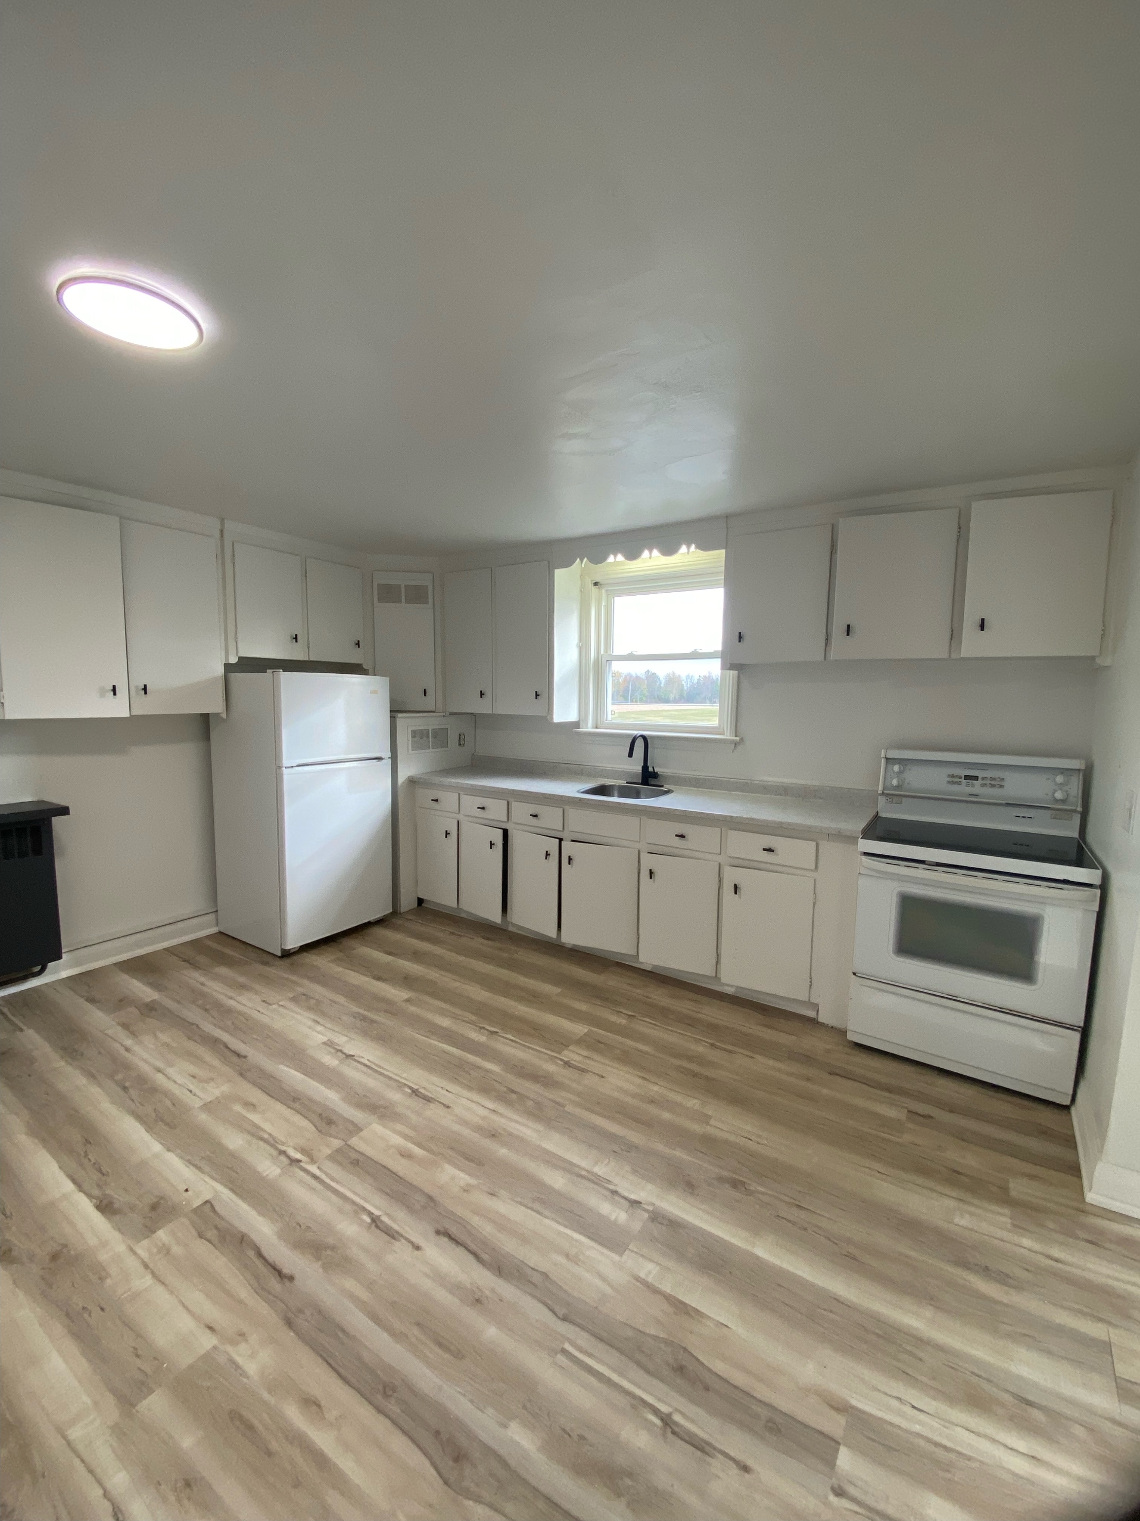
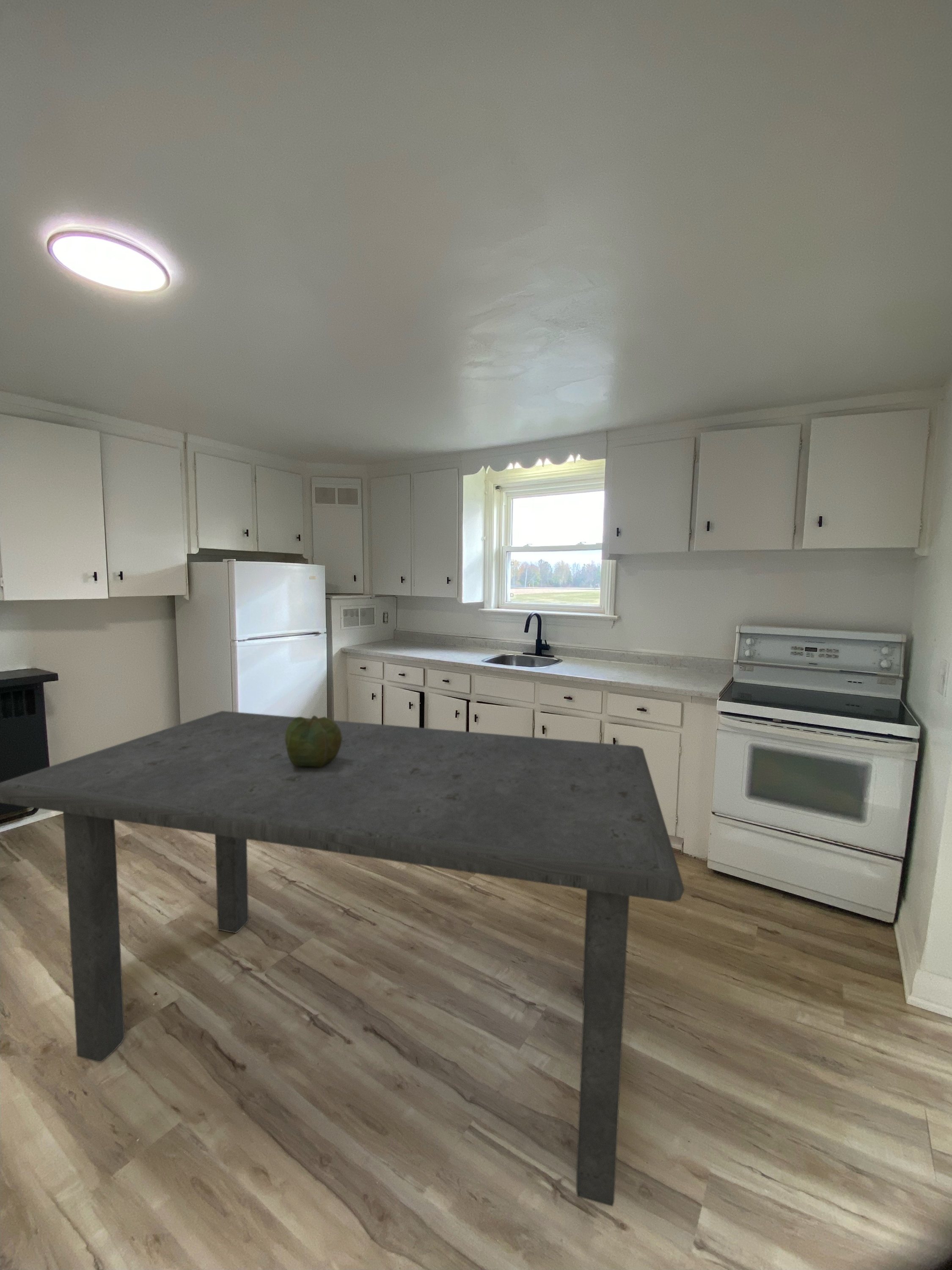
+ cabbage (309, 739)
+ dining table (369, 857)
